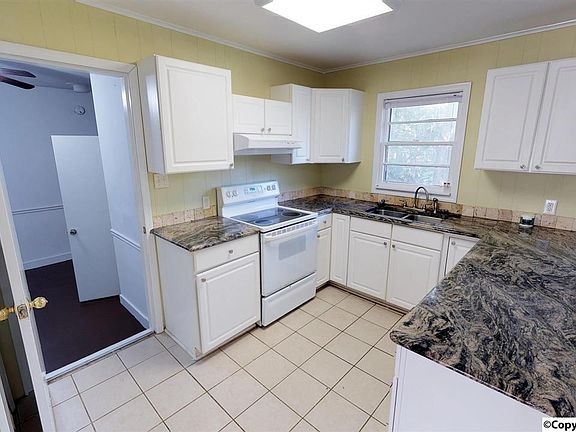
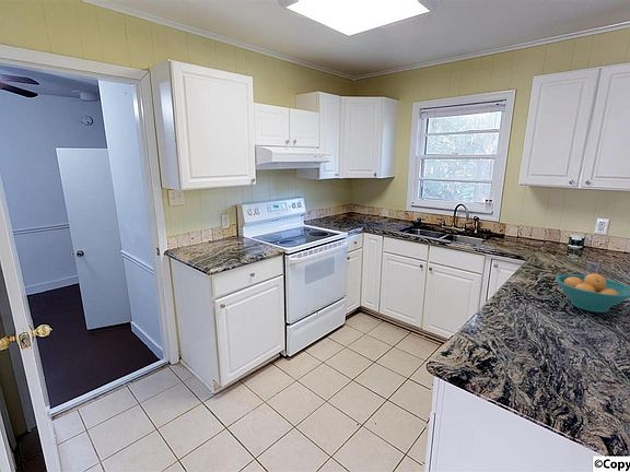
+ fruit bowl (592, 290)
